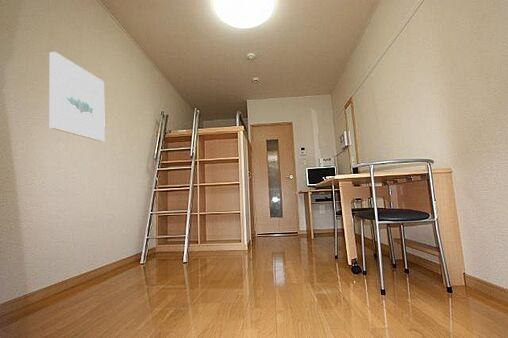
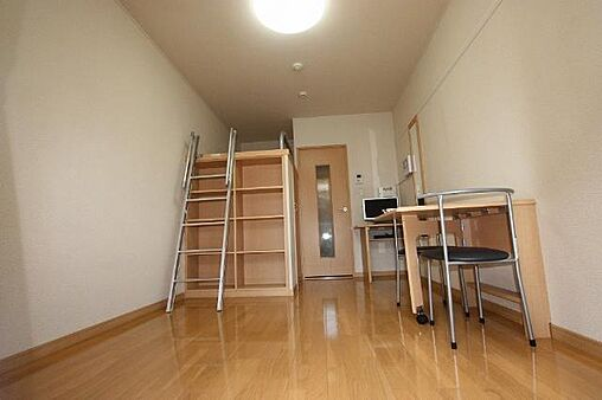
- wall art (80, 101)
